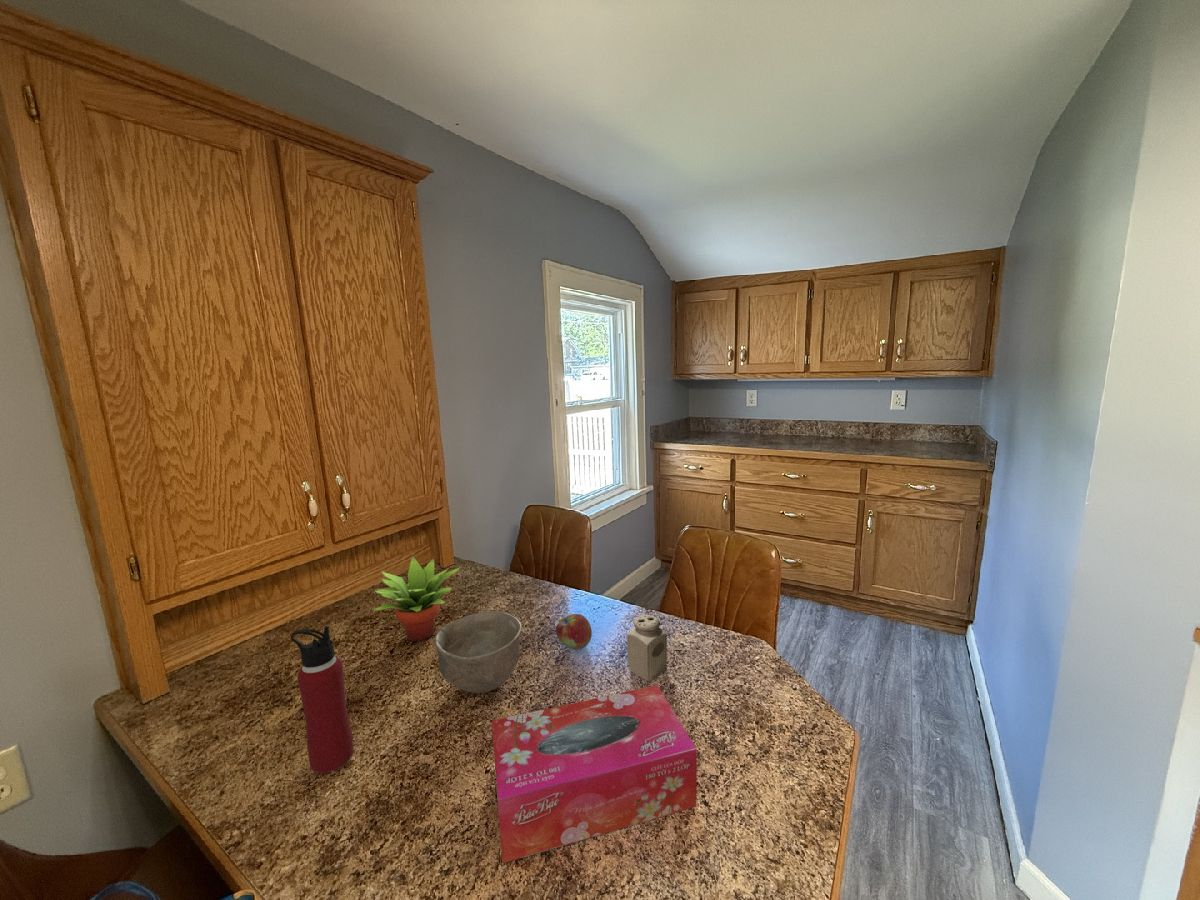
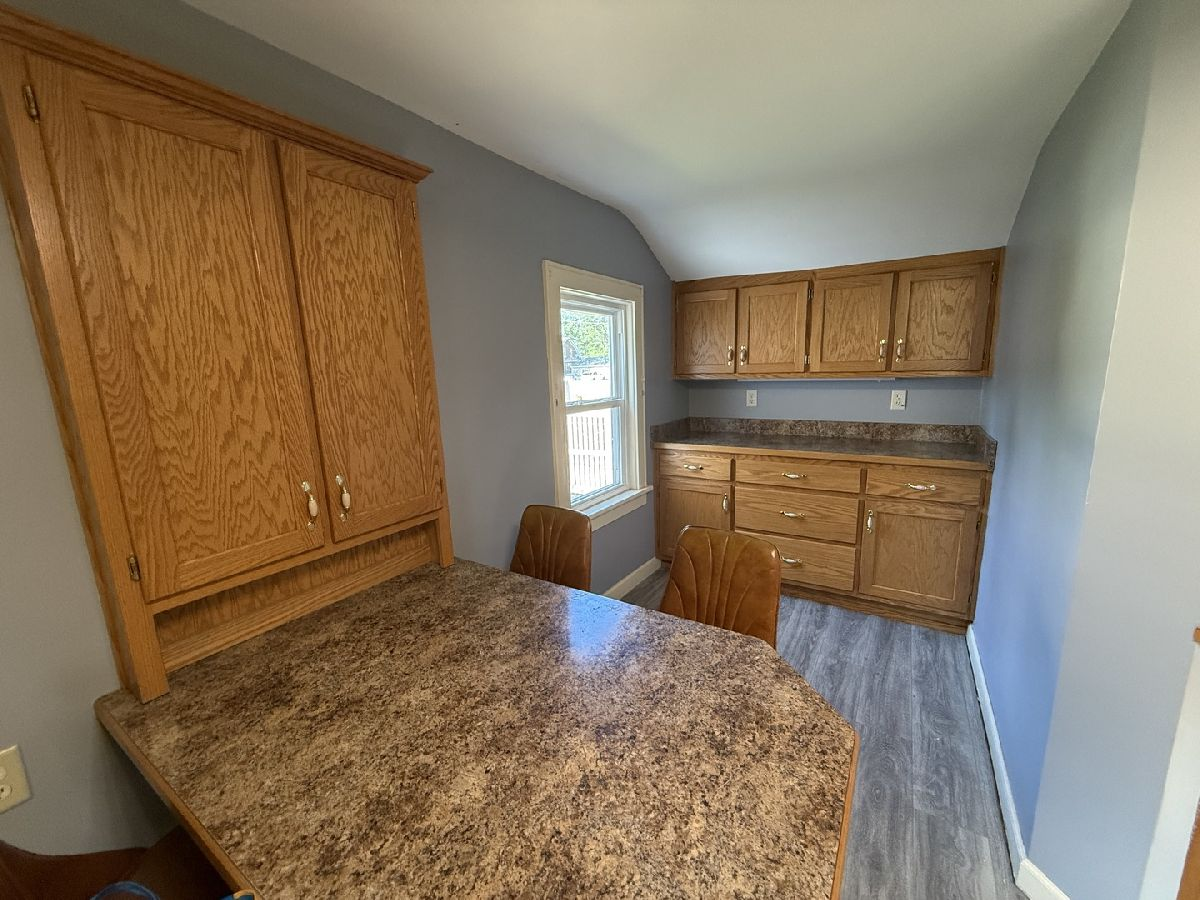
- water bottle (323, 695)
- salt shaker (647, 644)
- succulent plant (418, 599)
- fruit (573, 631)
- bowl (480, 658)
- tissue box (590, 762)
